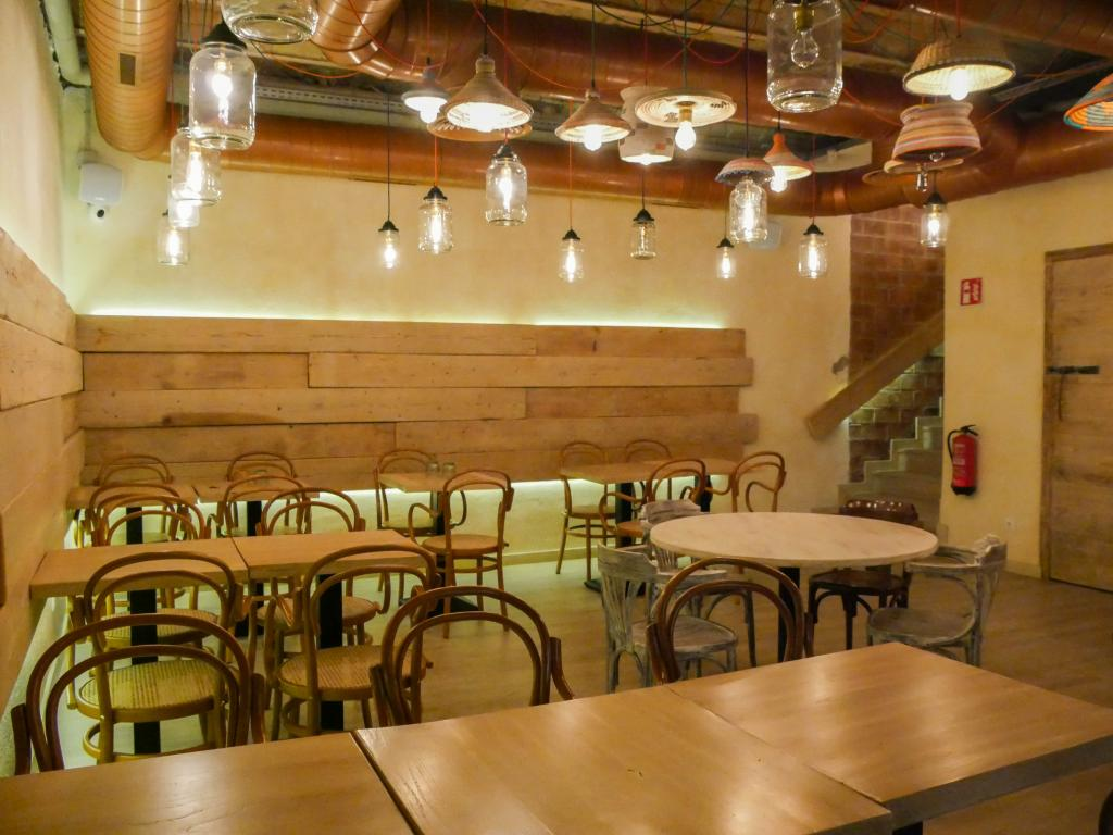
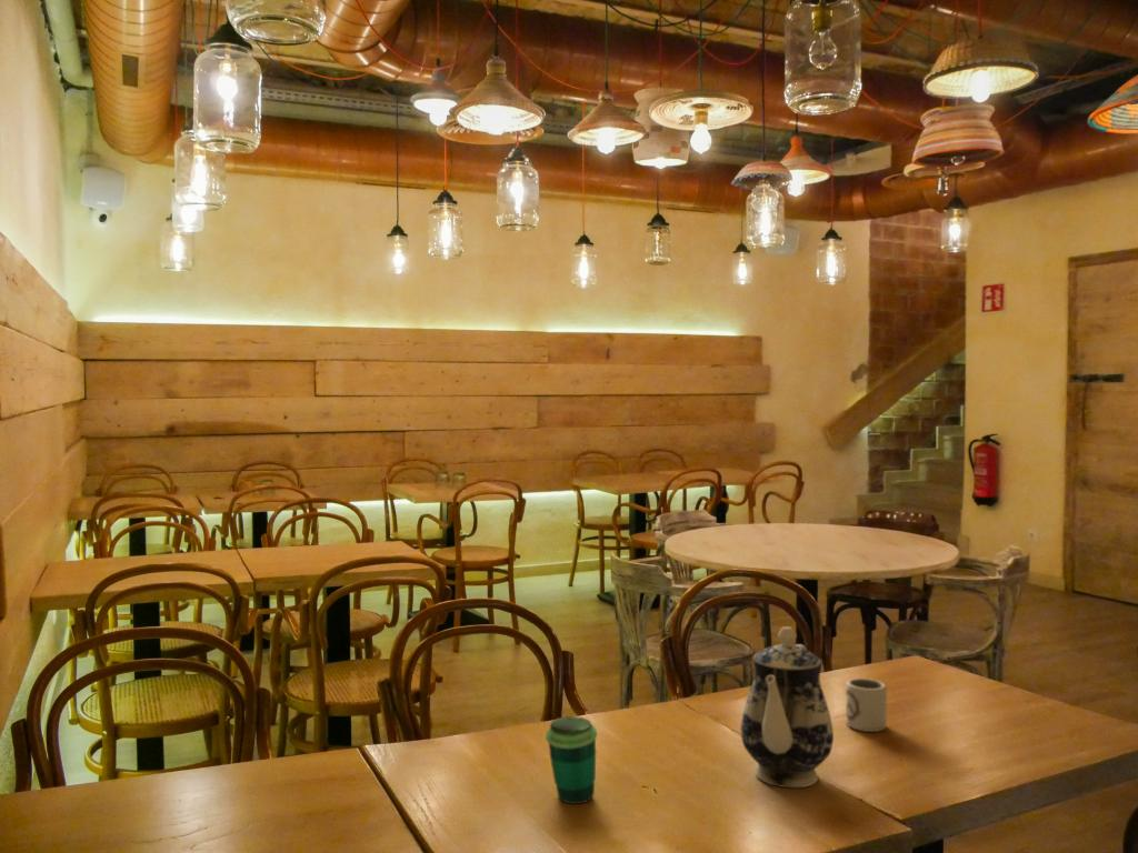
+ cup (862, 702)
+ teapot (786, 701)
+ cup (571, 761)
